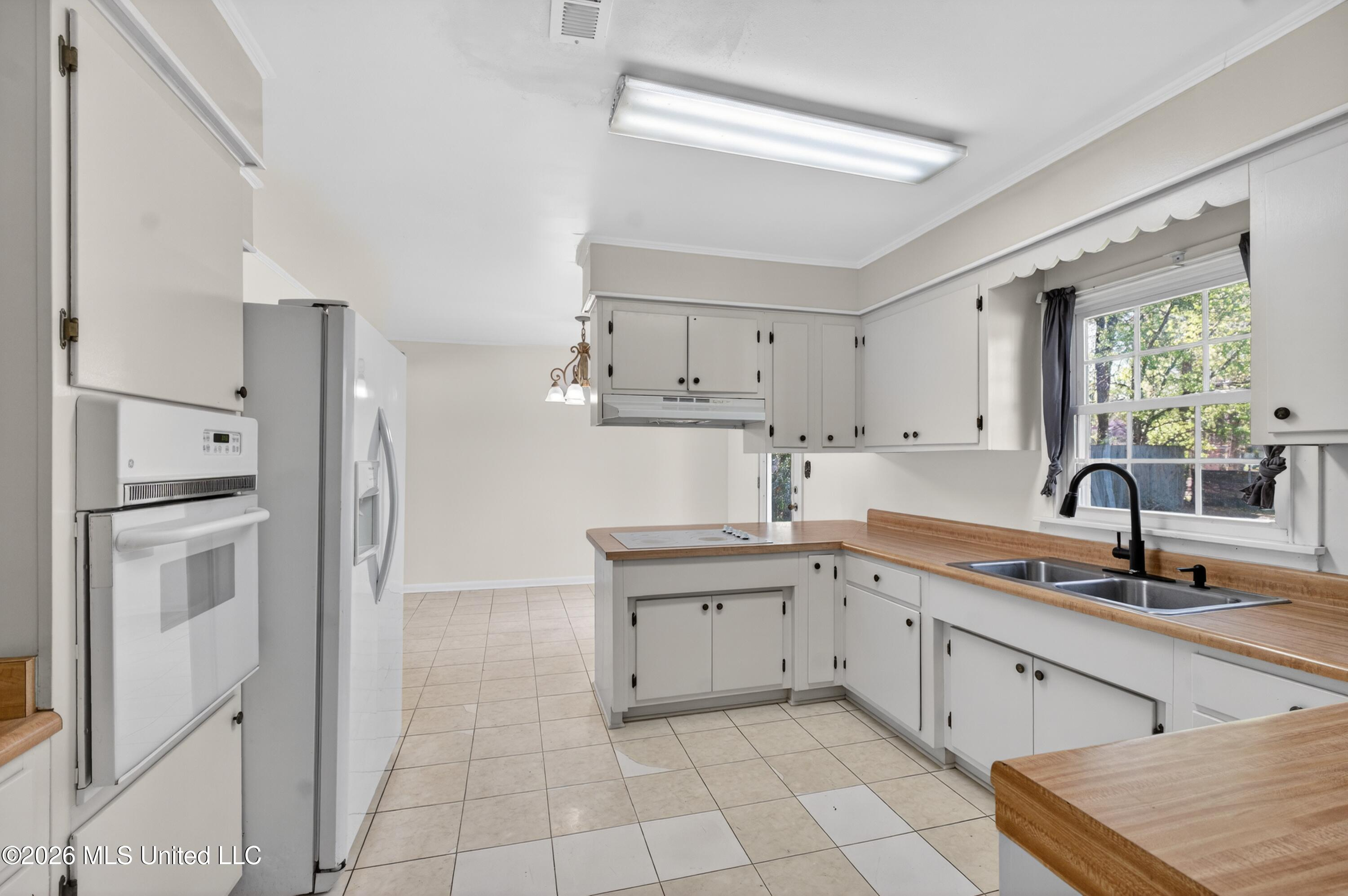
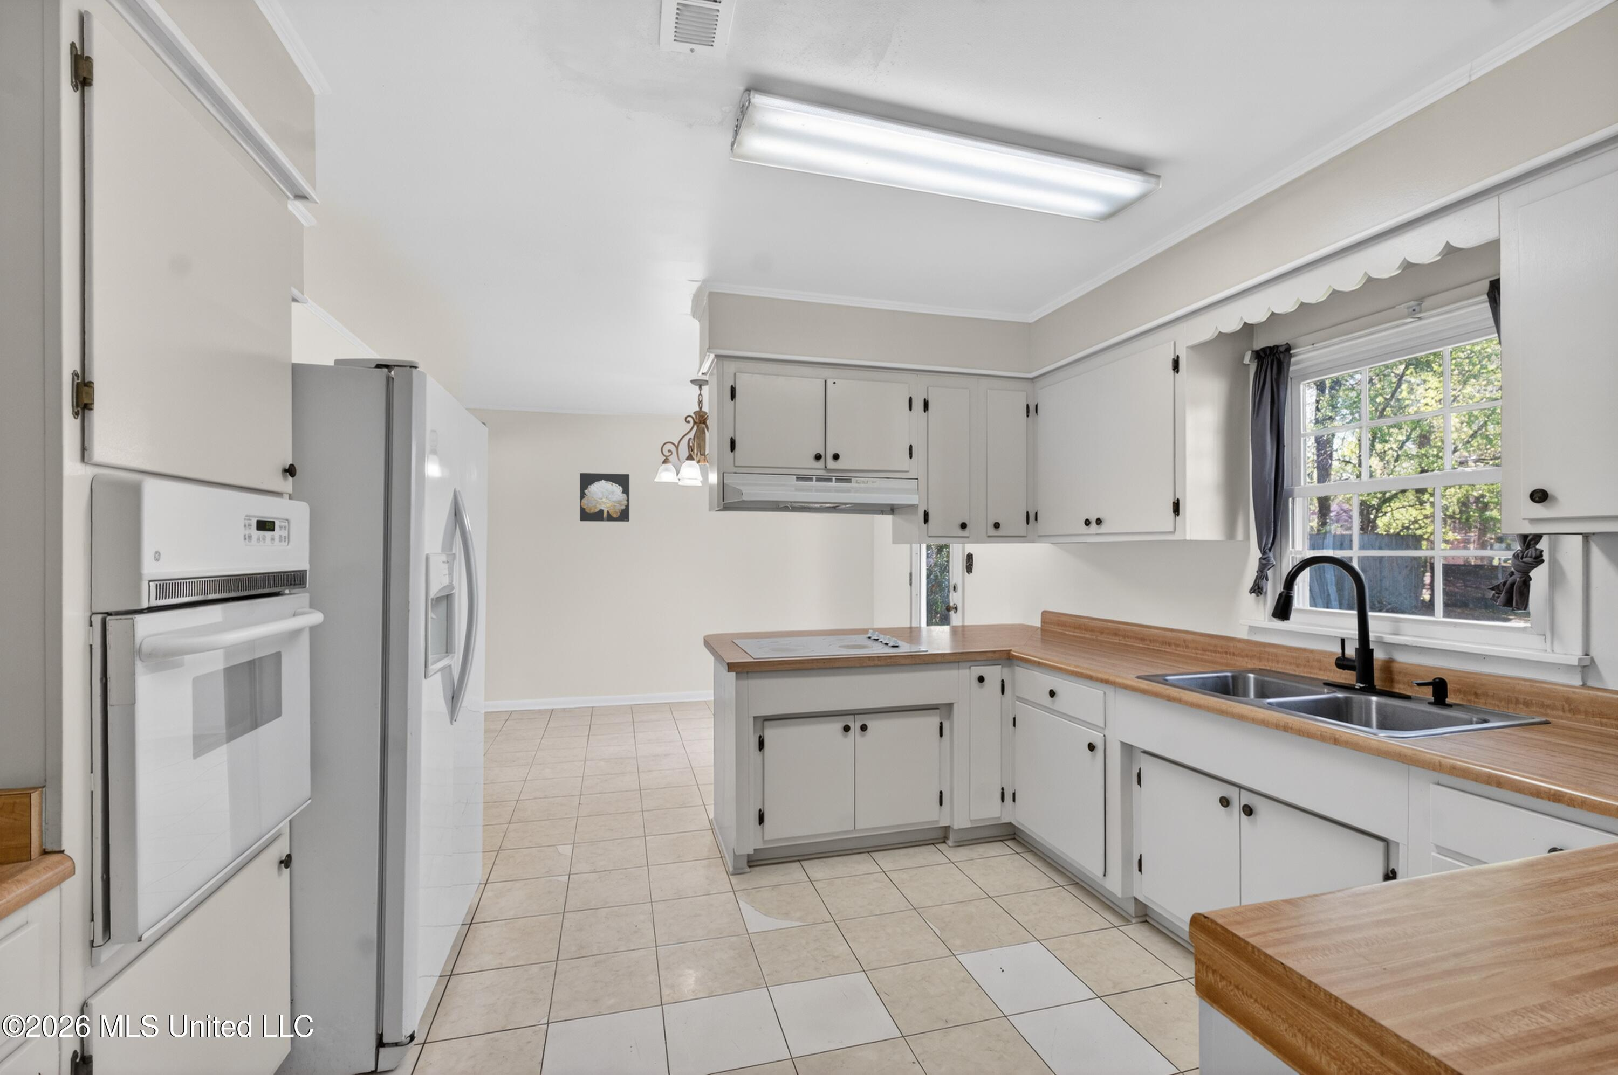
+ wall art (605, 498)
